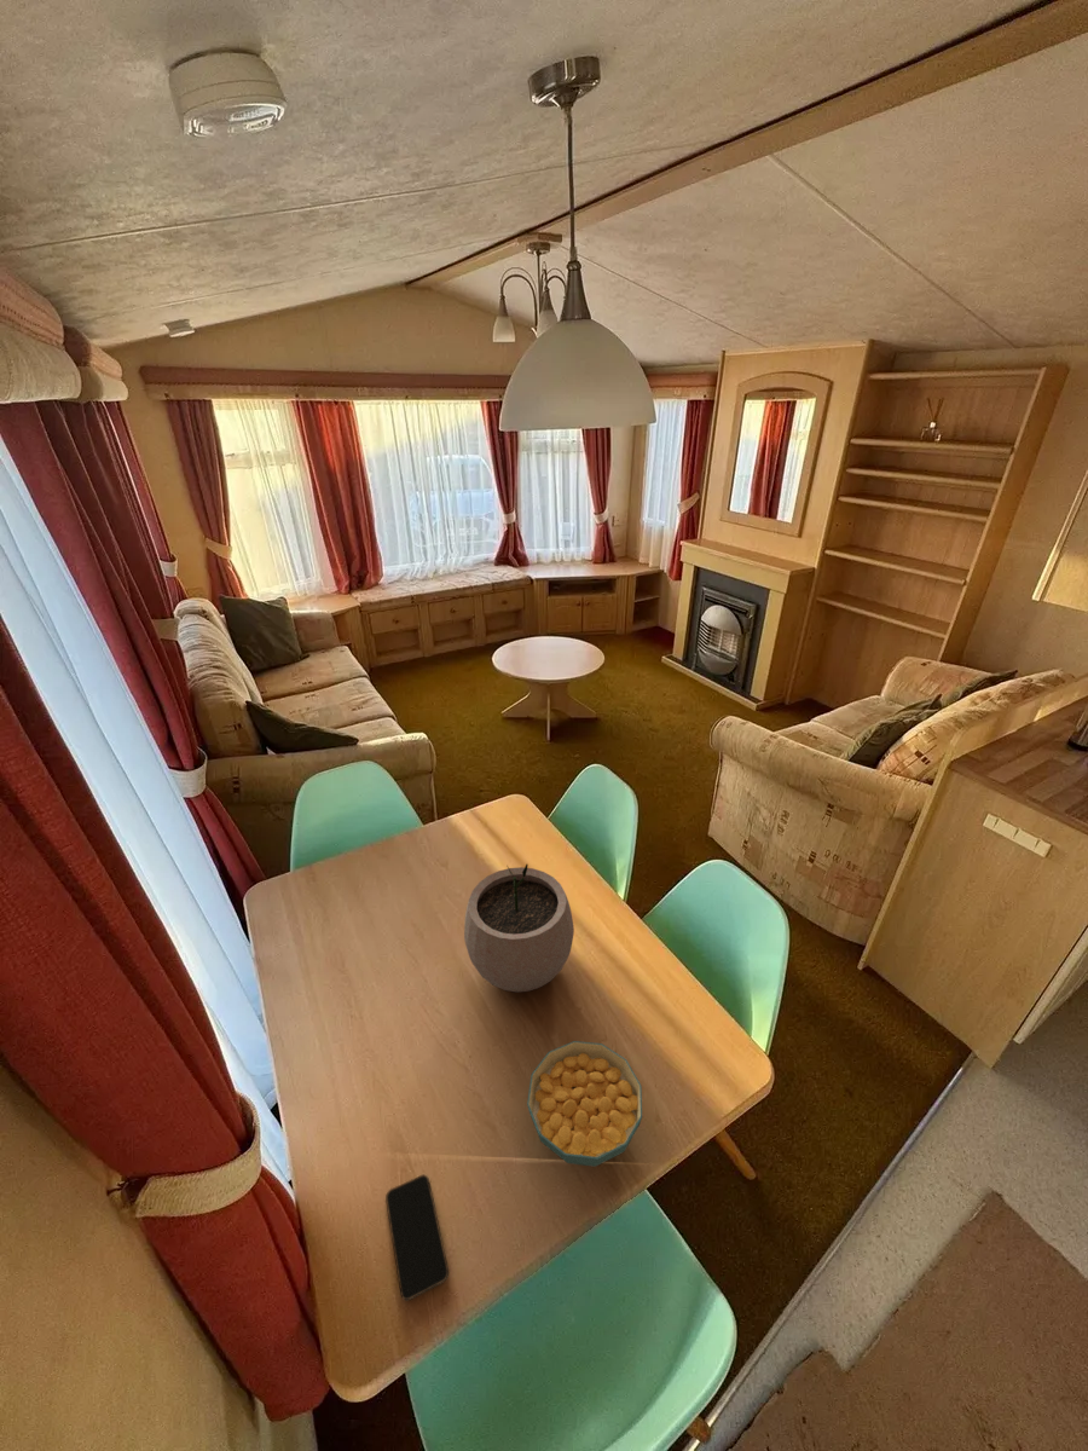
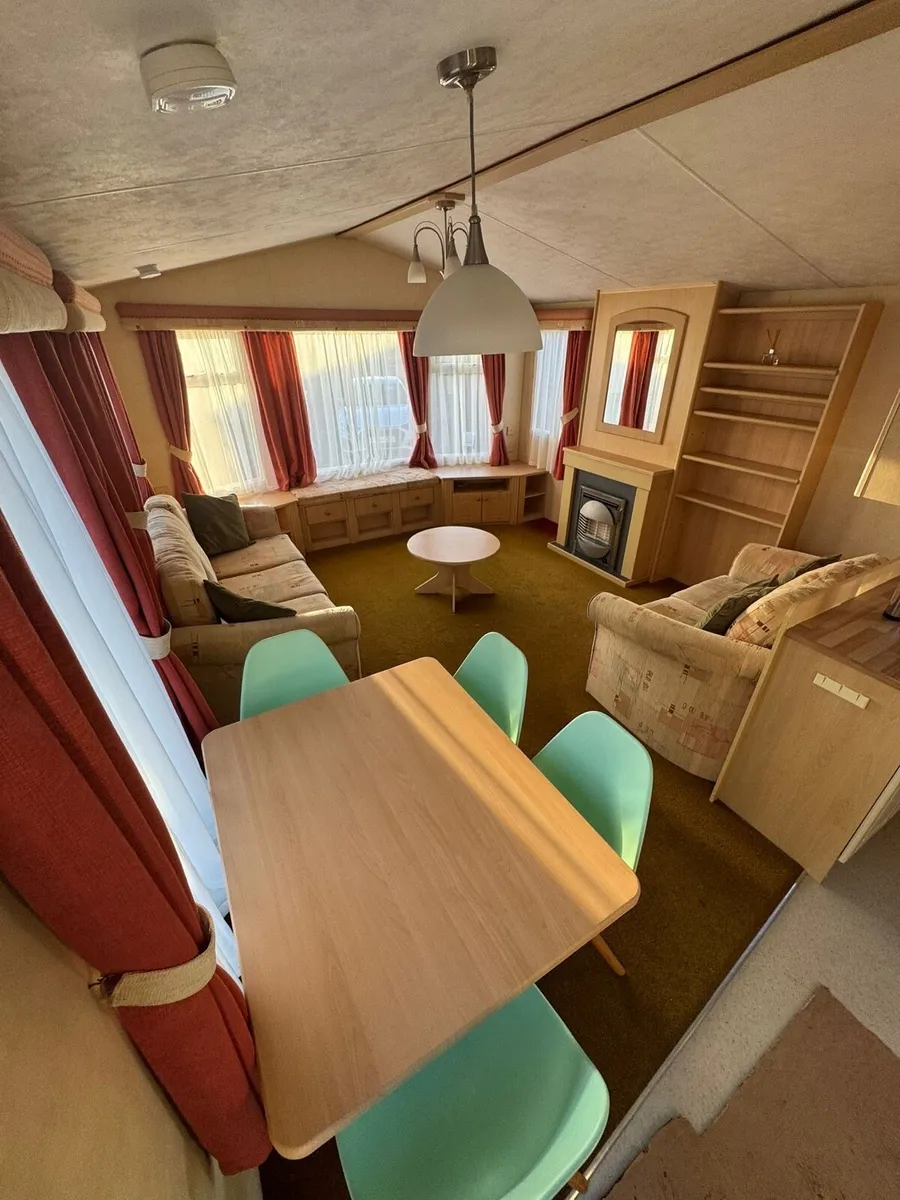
- plant pot (519, 920)
- smartphone (416, 1232)
- cereal bowl (584, 1110)
